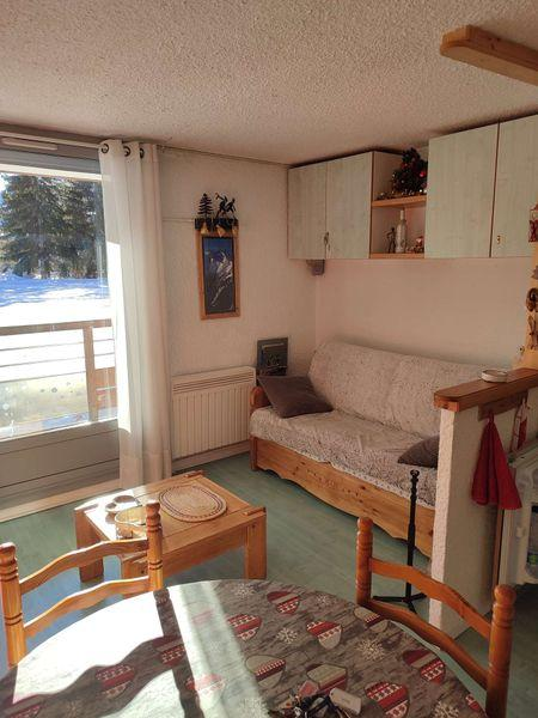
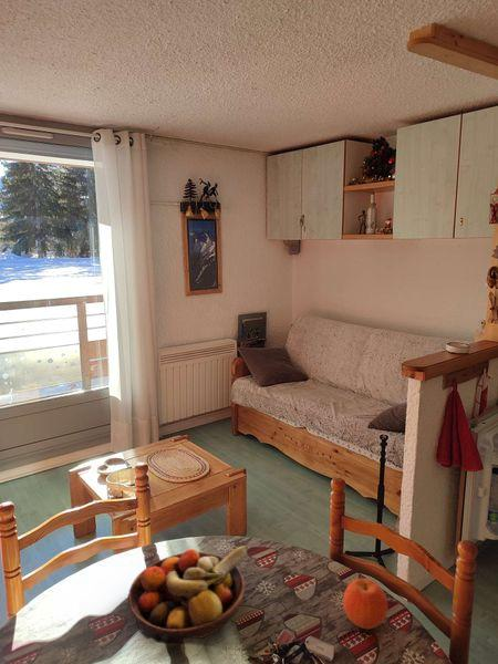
+ fruit (365, 603)
+ fruit bowl (187, 581)
